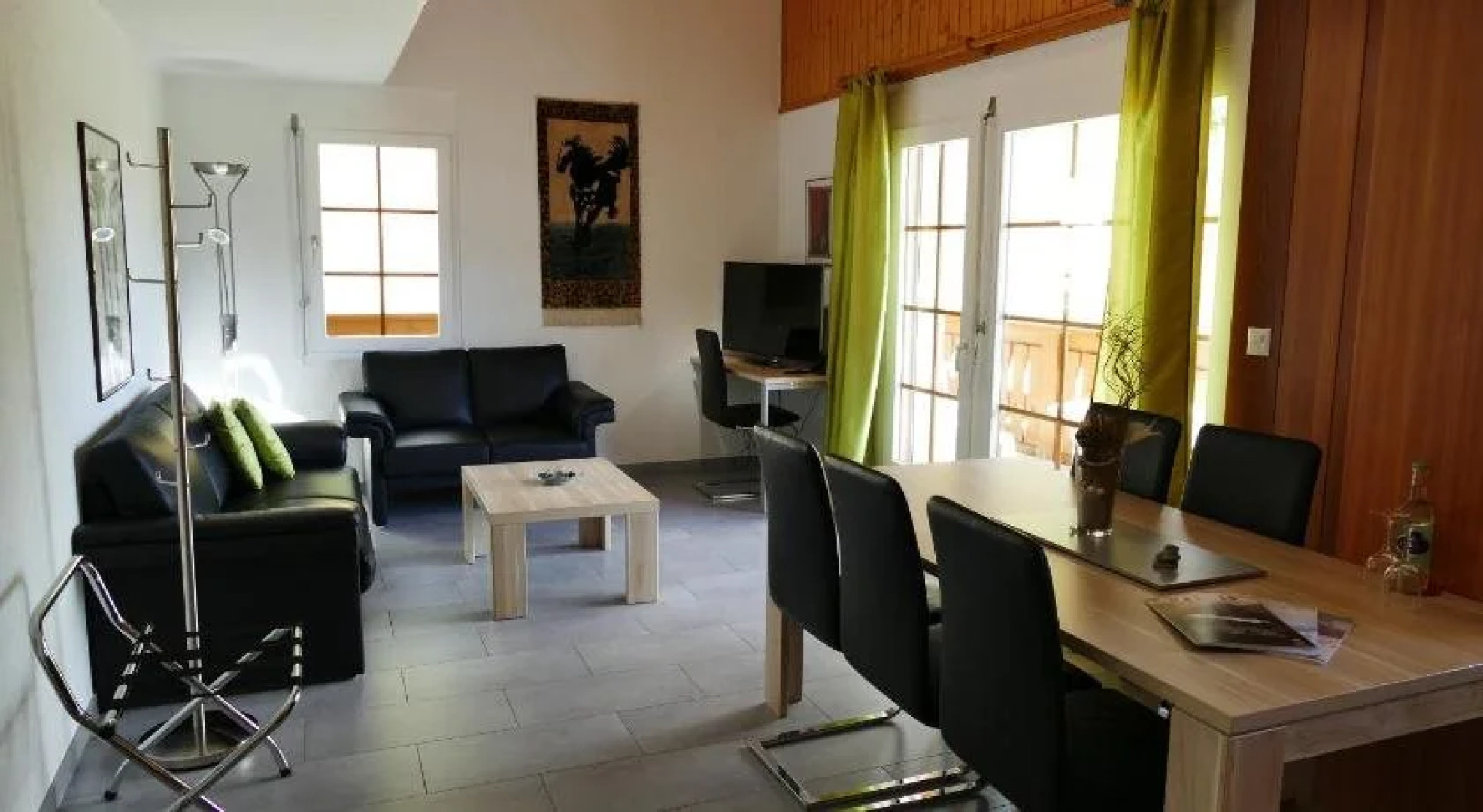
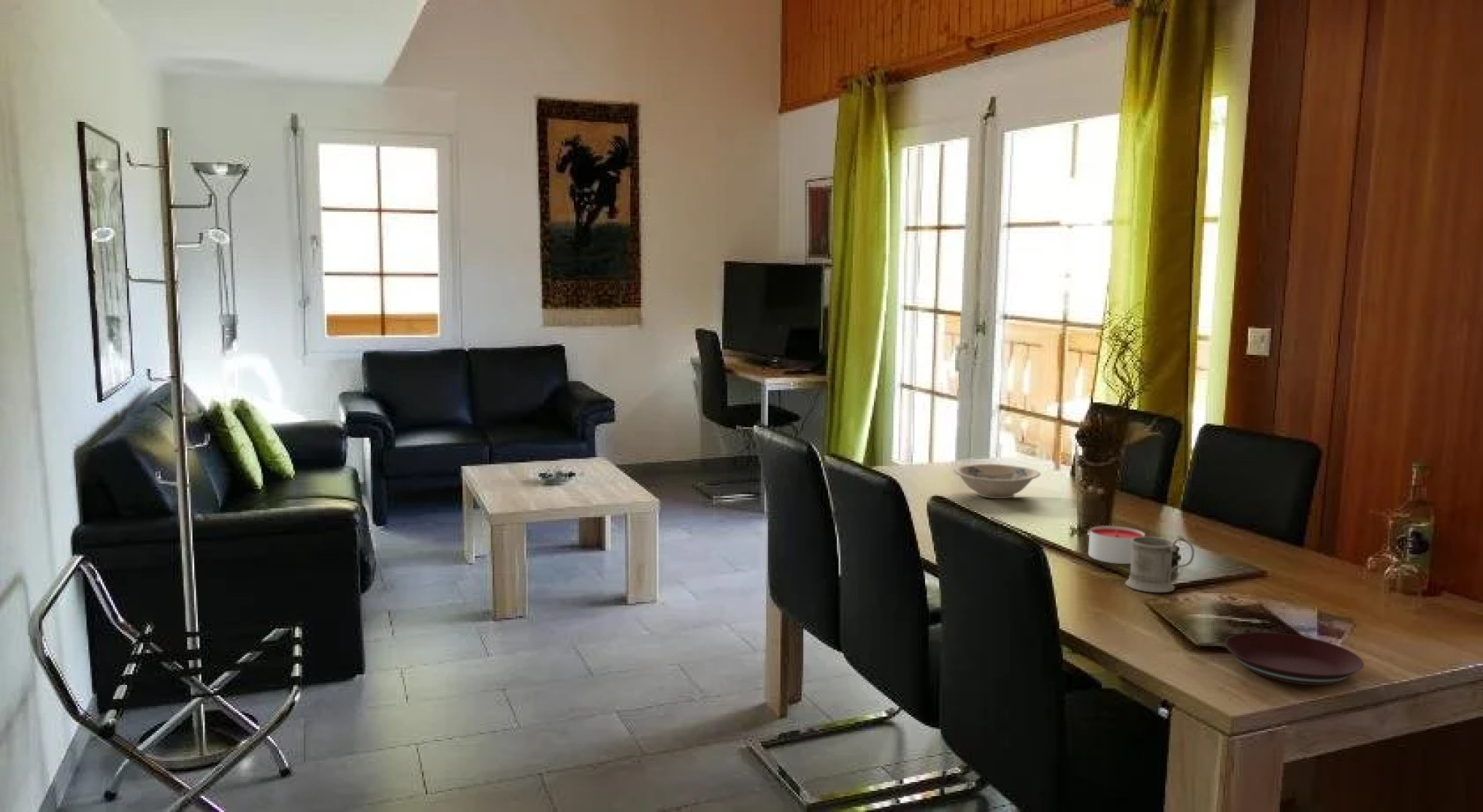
+ bowl (996, 483)
+ candle (1116, 544)
+ mug (1161, 560)
+ plate (1291, 660)
